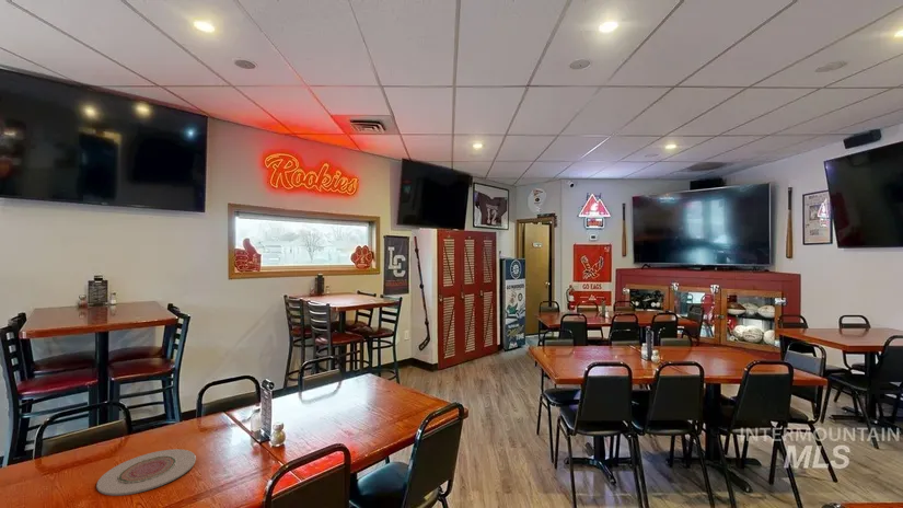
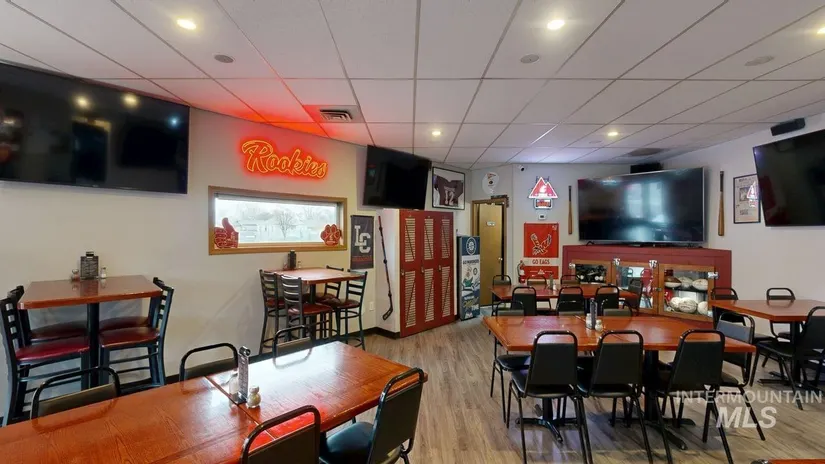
- plate (149, 469)
